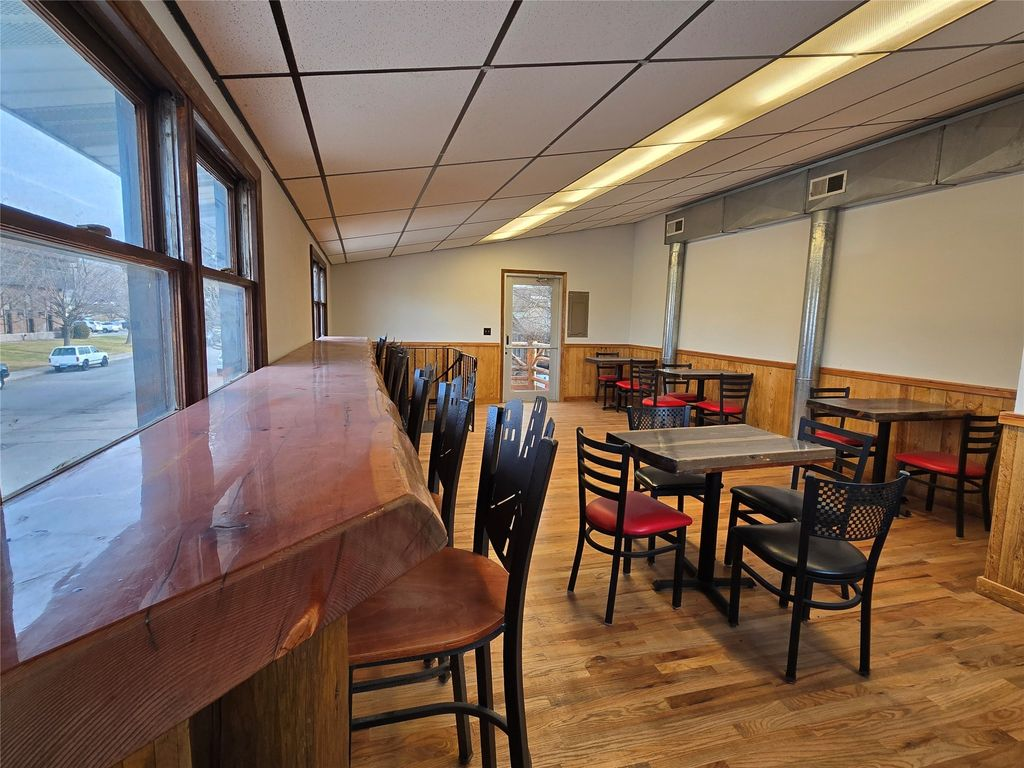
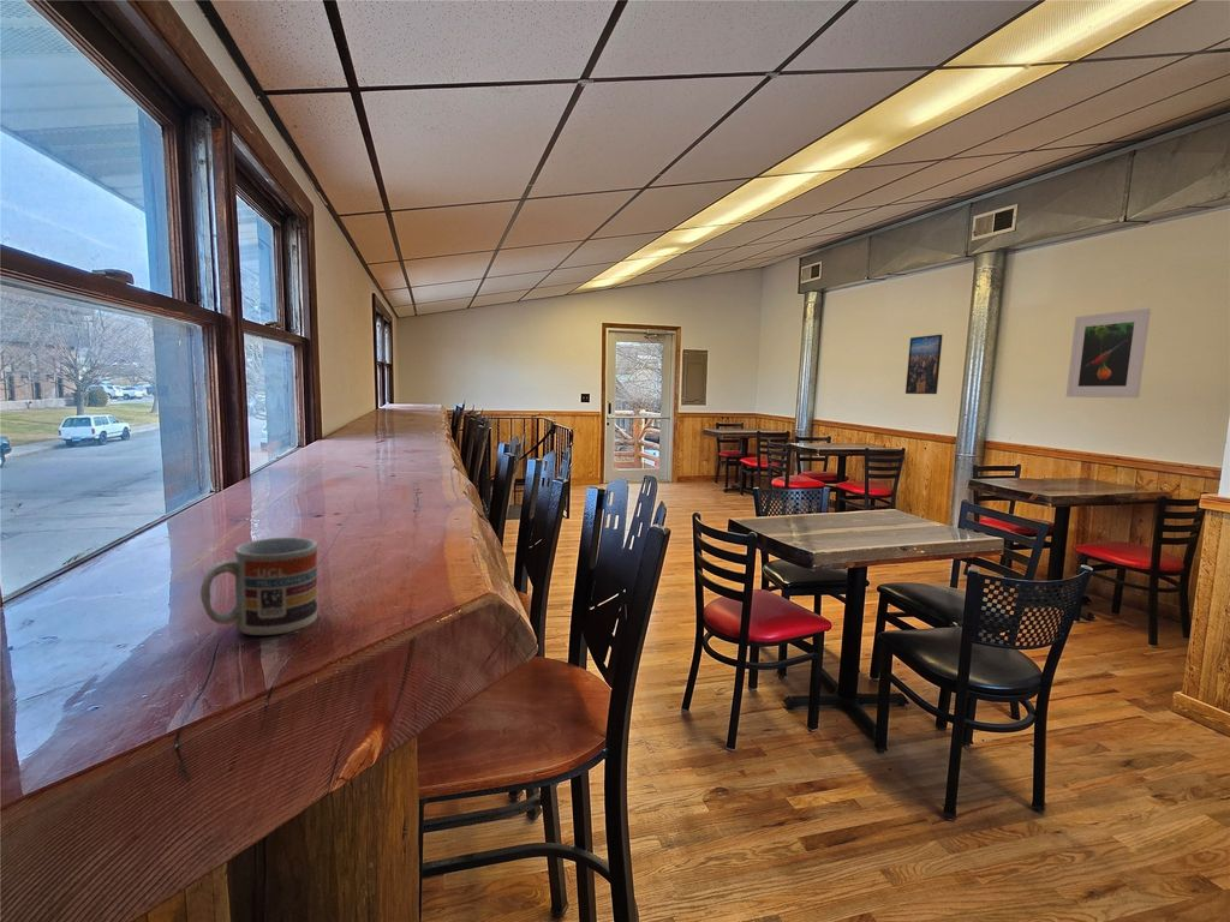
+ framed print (922, 365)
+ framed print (1105, 355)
+ cup (262, 586)
